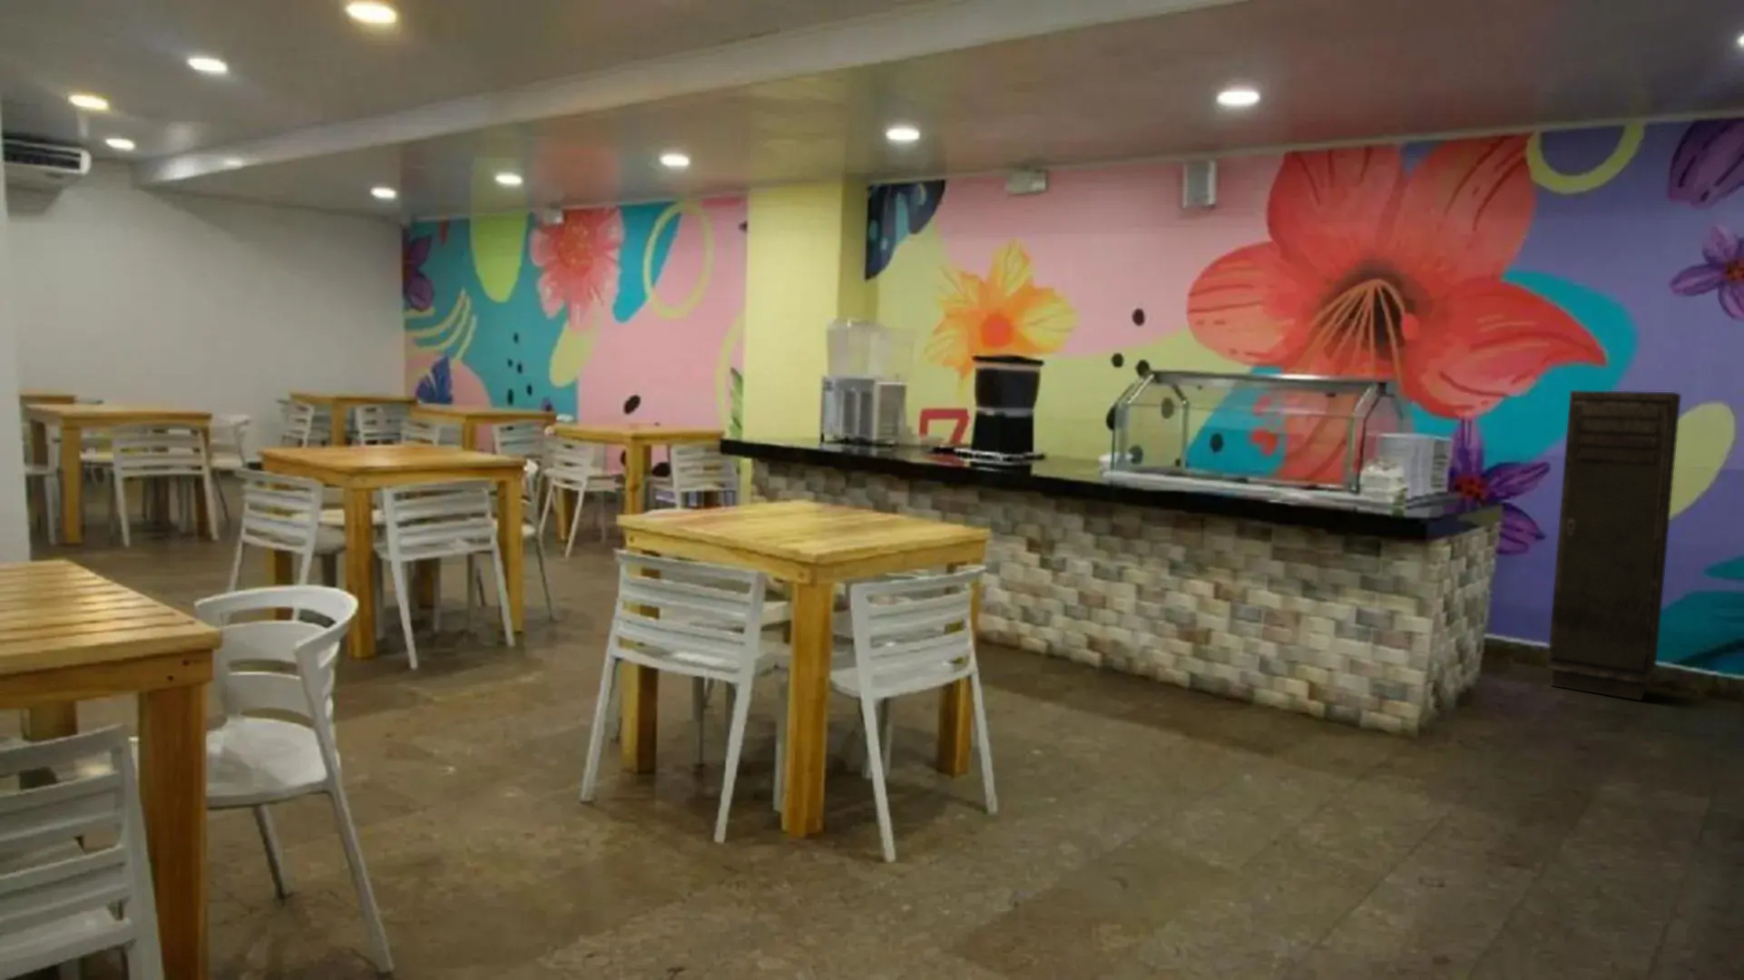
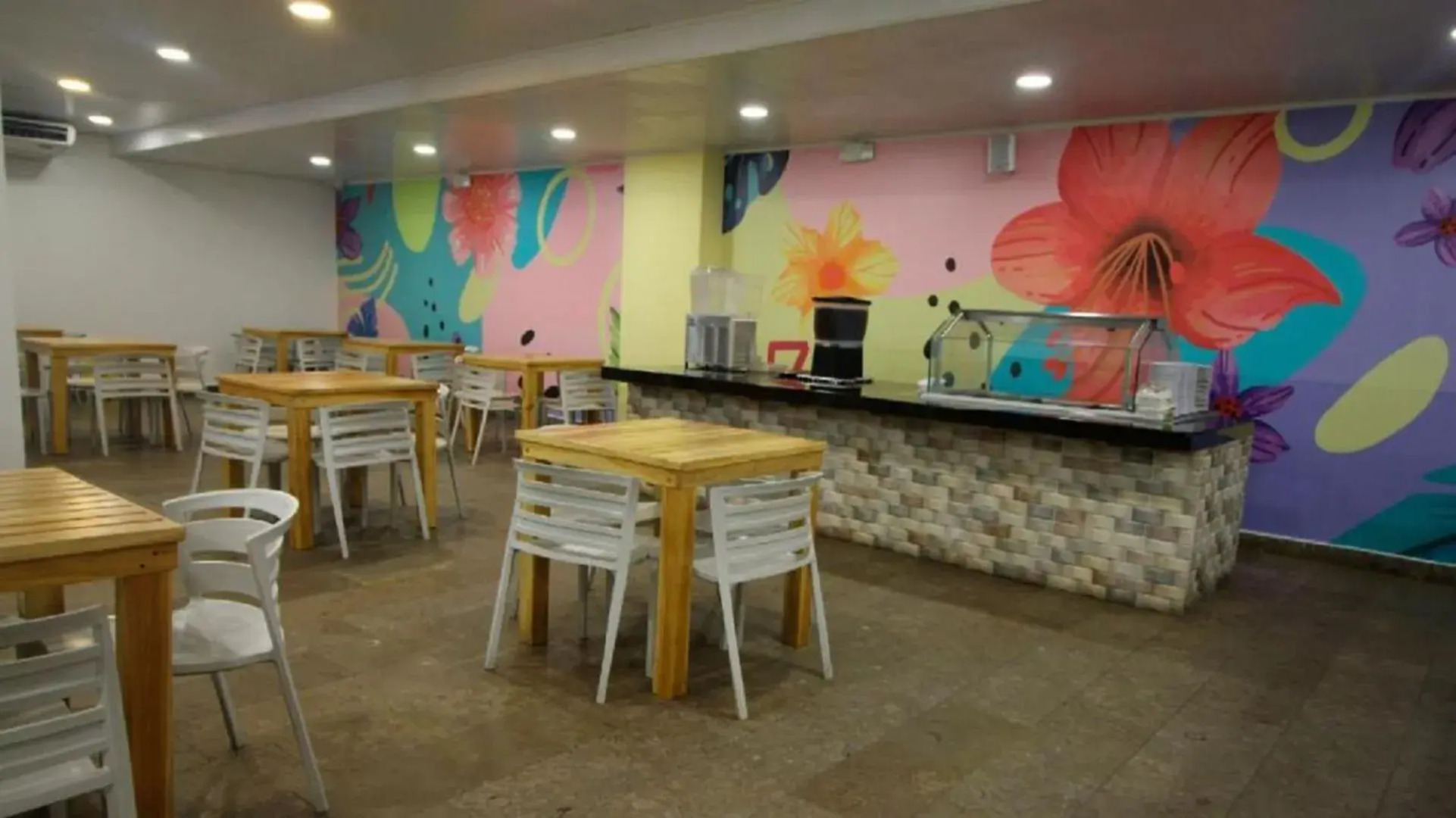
- storage cabinet (1612, 540)
